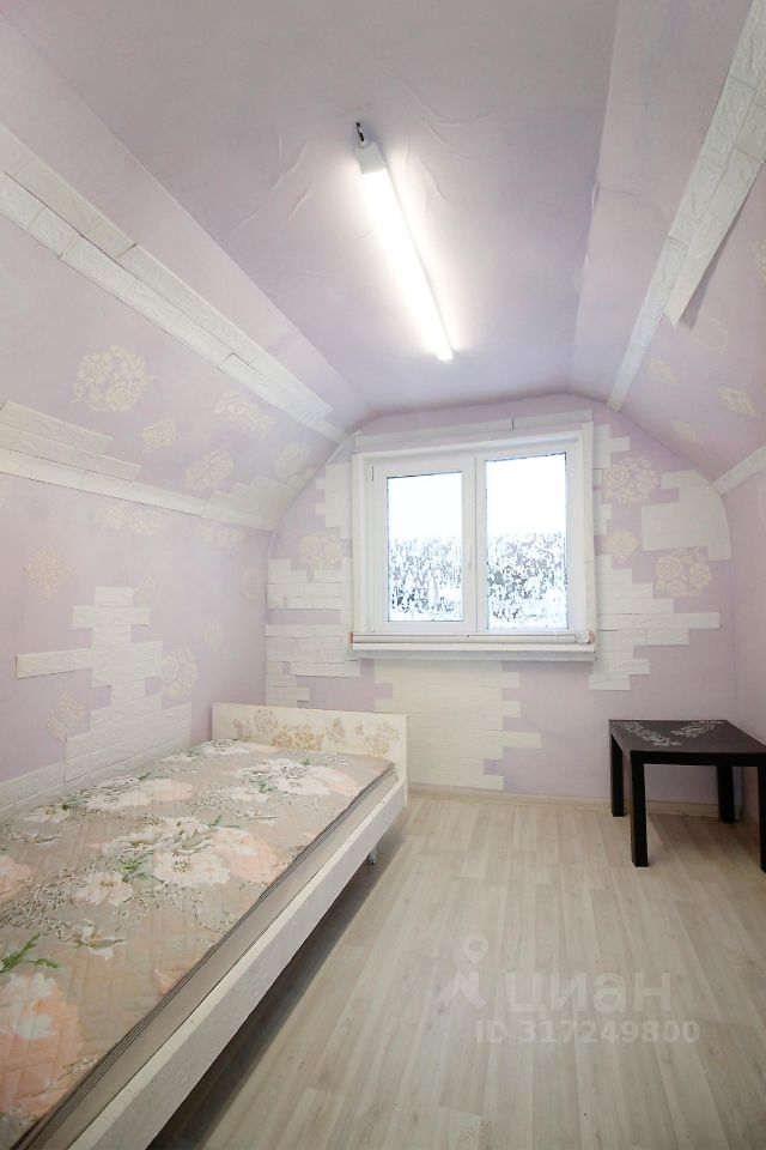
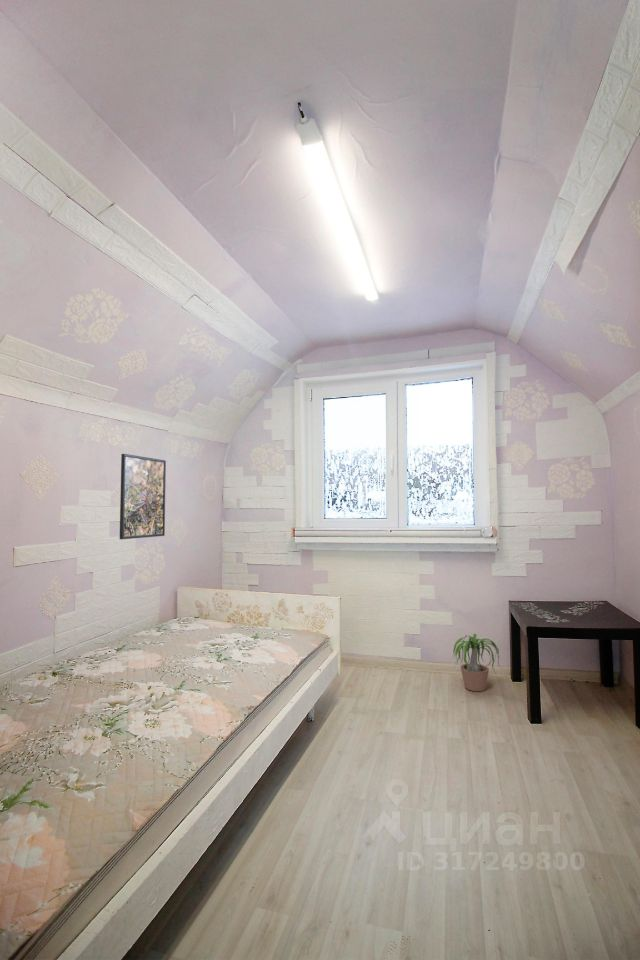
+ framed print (144, 497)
+ potted plant (478, 660)
